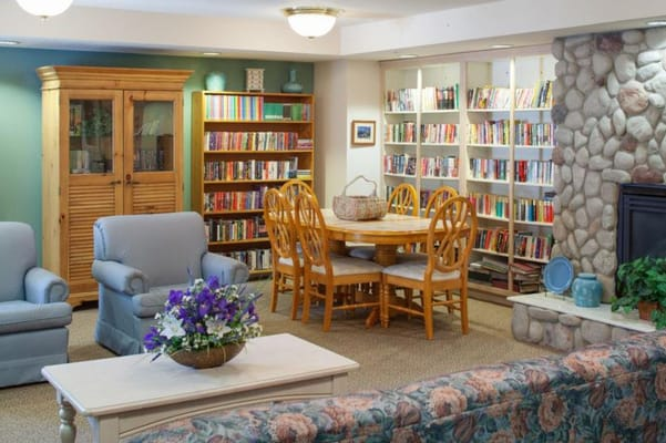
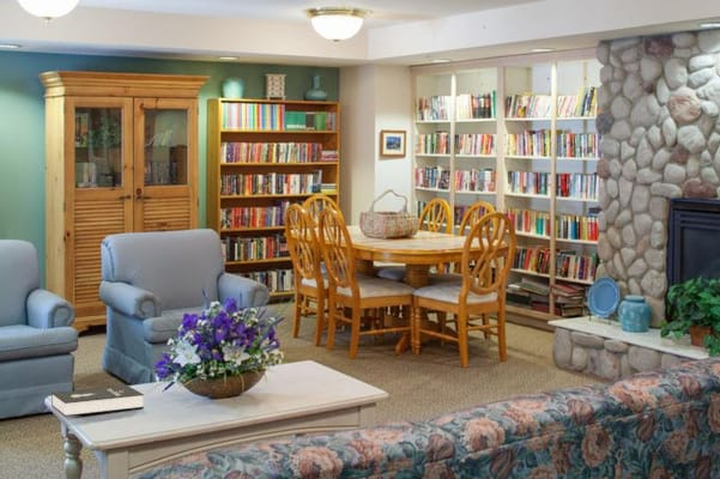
+ booklet (97, 400)
